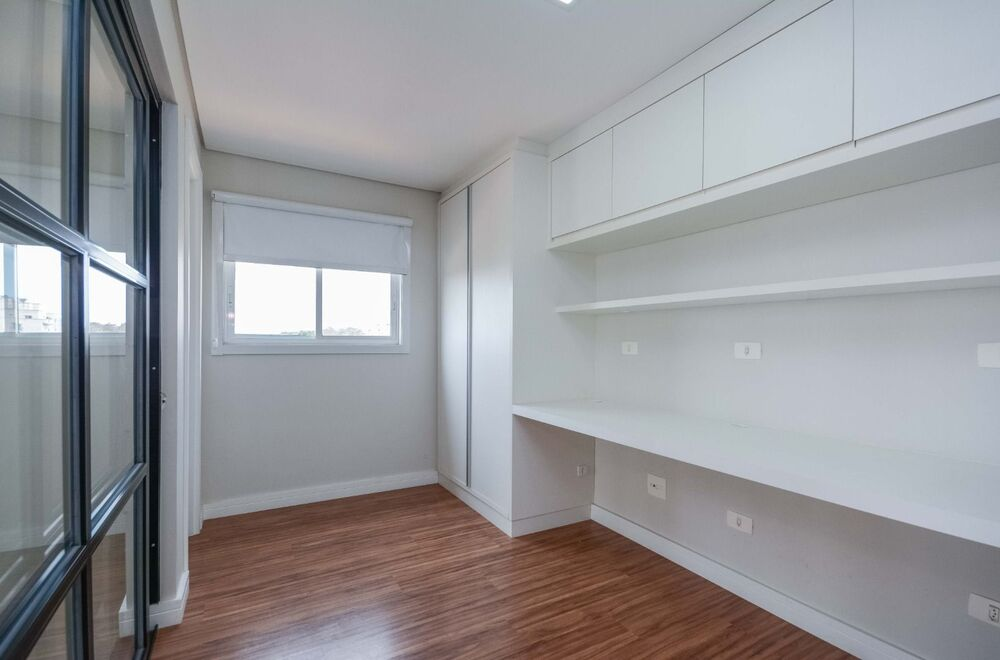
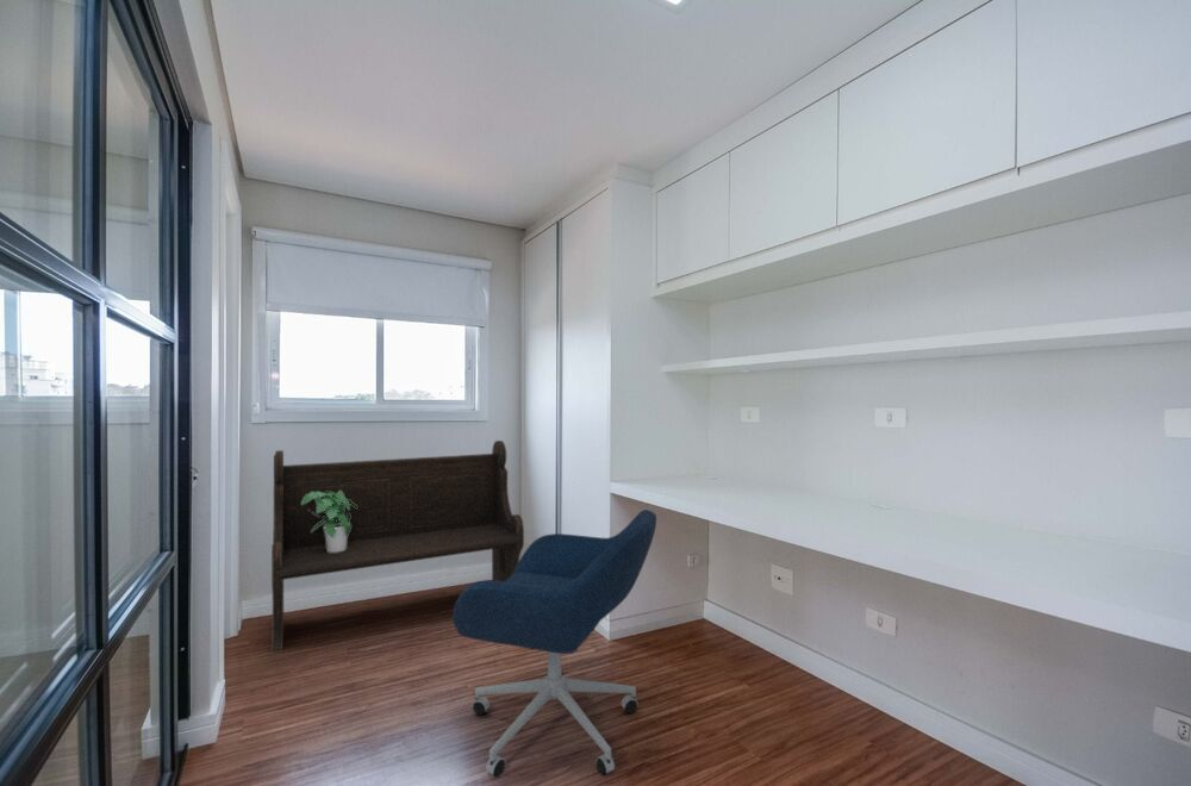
+ bench (404, 529)
+ potted plant (330, 519)
+ office chair (559, 620)
